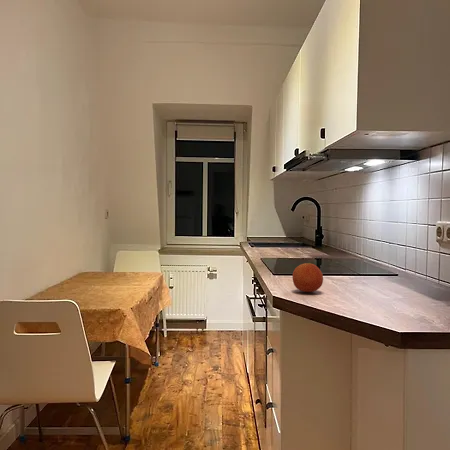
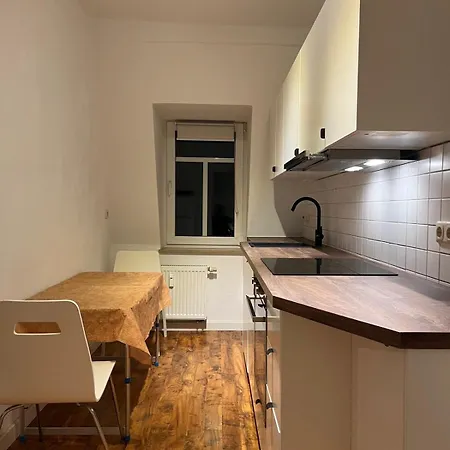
- fruit (307, 277)
